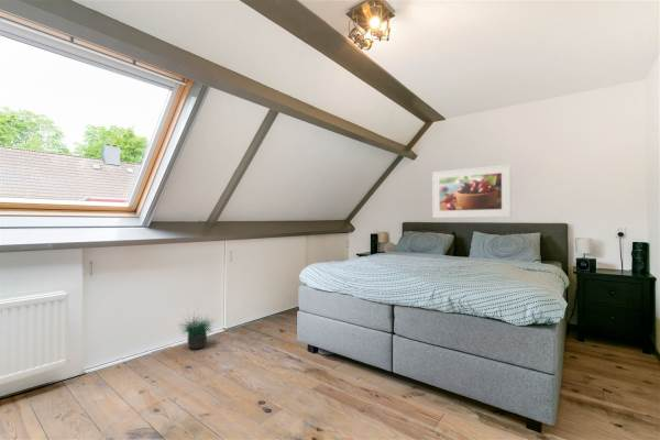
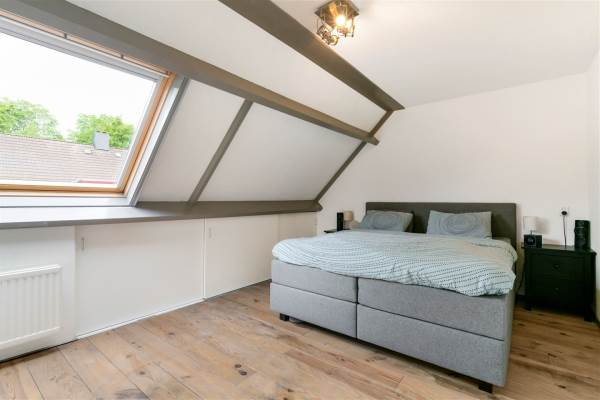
- potted plant (197, 327)
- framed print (469, 193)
